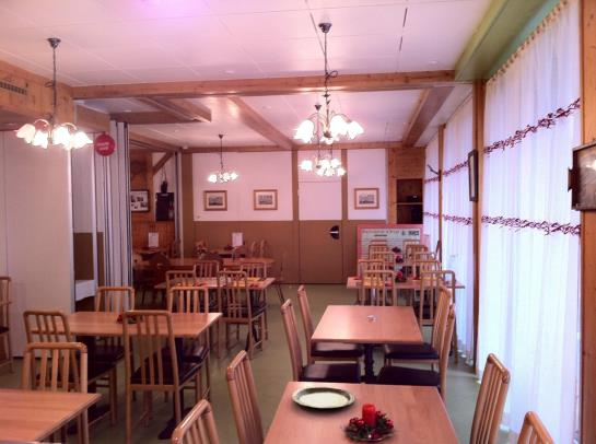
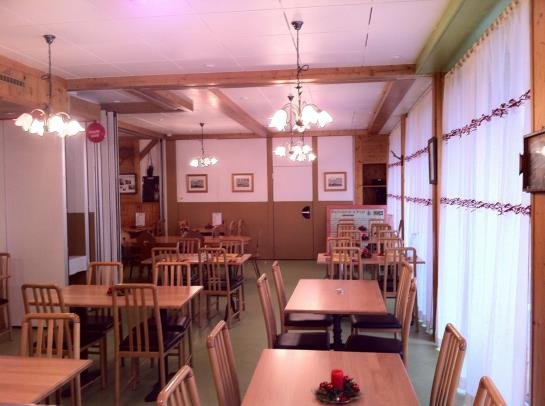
- plate (323, 397)
